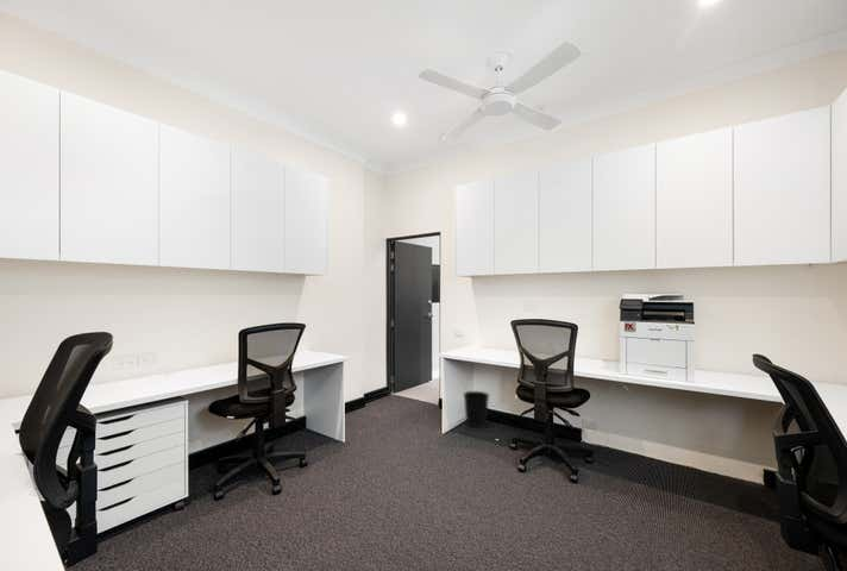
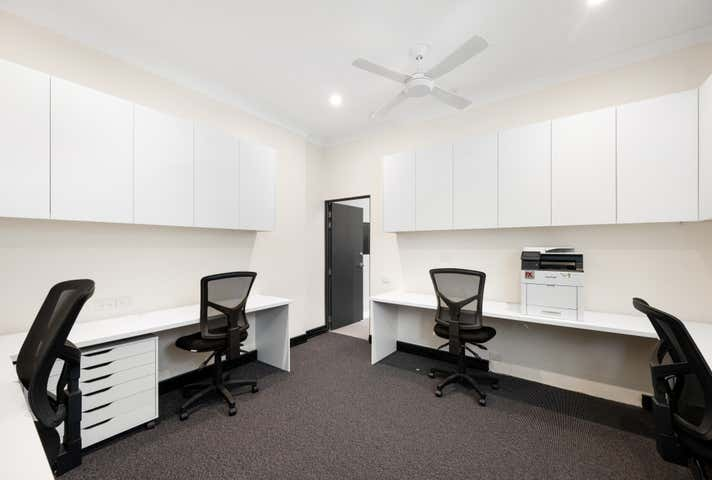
- wastebasket (476, 409)
